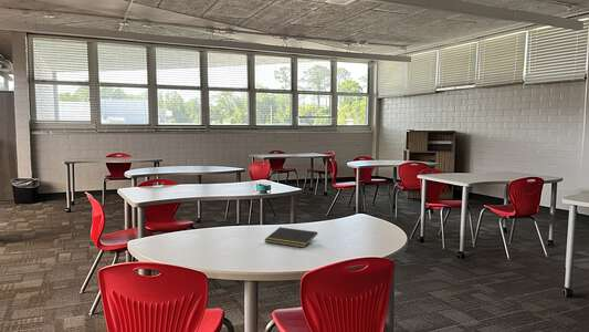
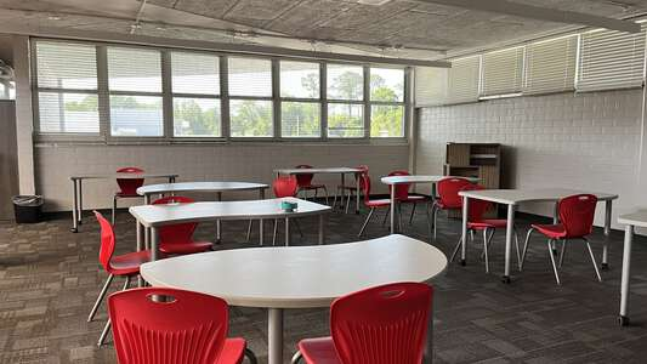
- notepad (291, 237)
